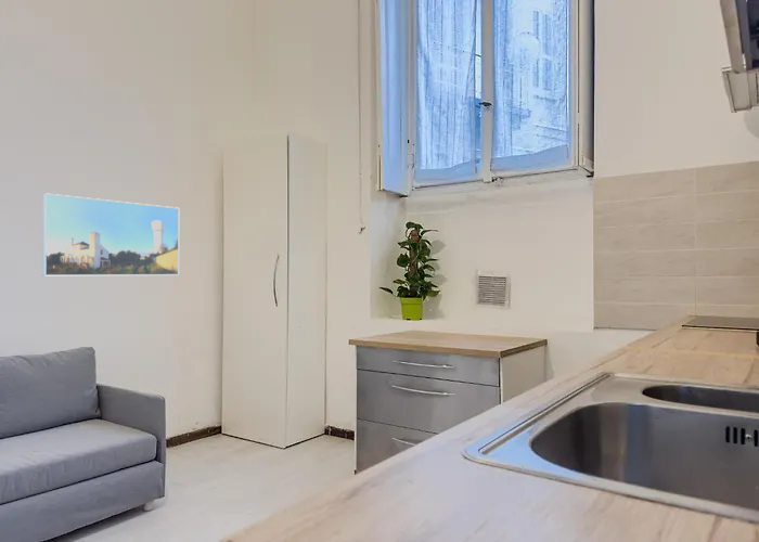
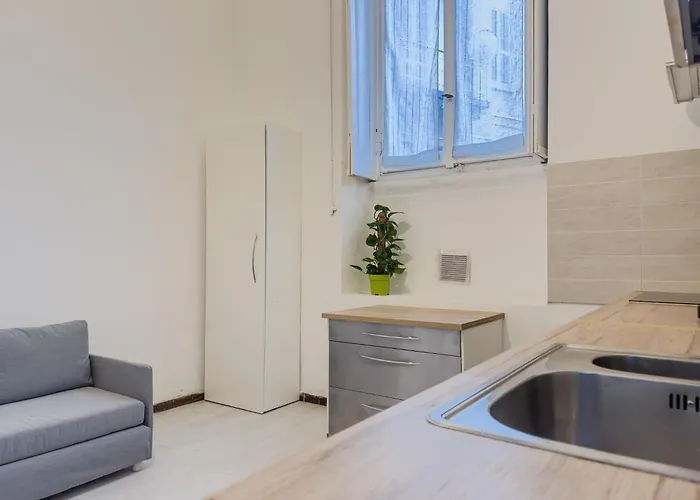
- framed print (117, 238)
